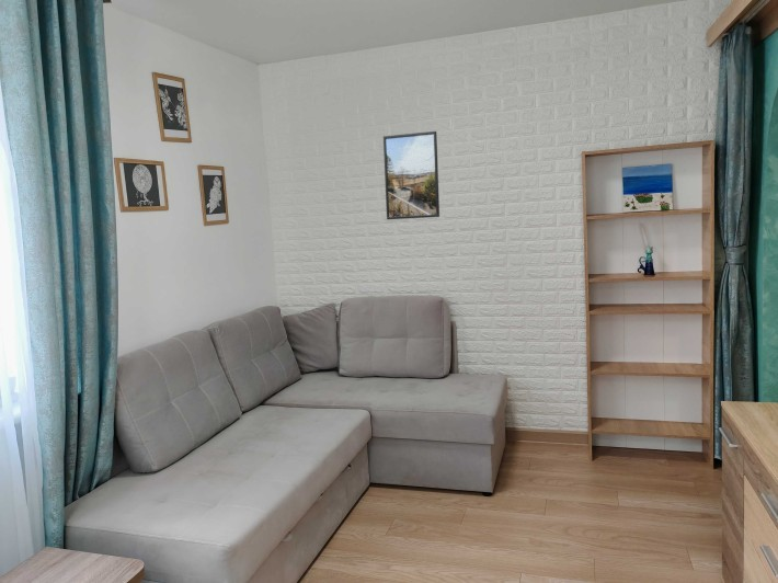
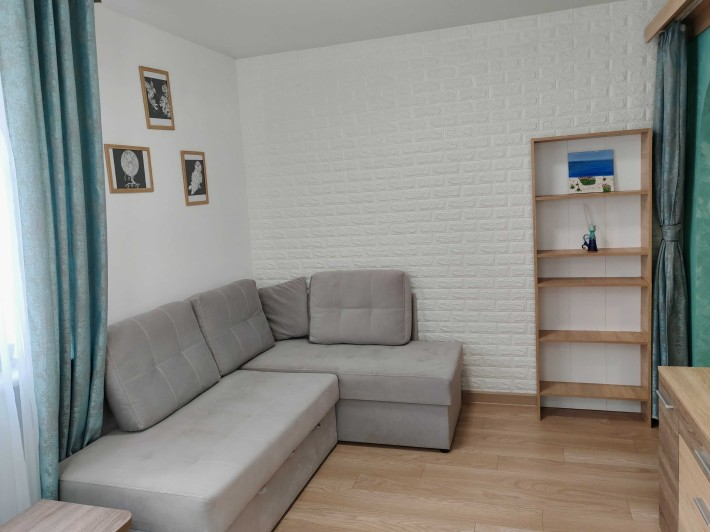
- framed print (411, 175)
